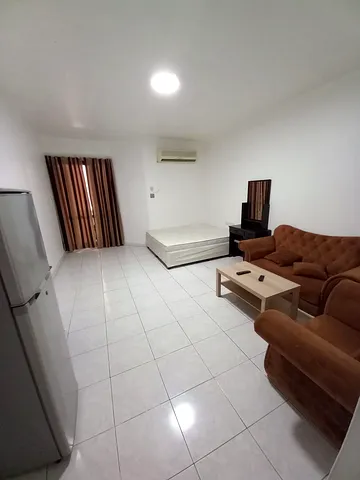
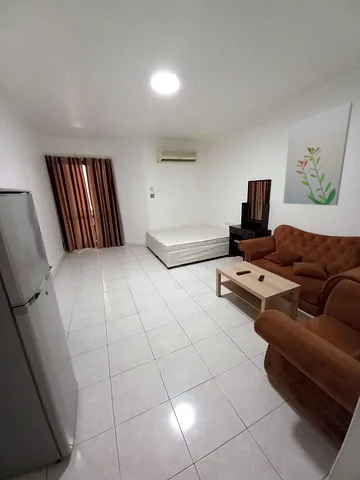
+ wall art (311, 162)
